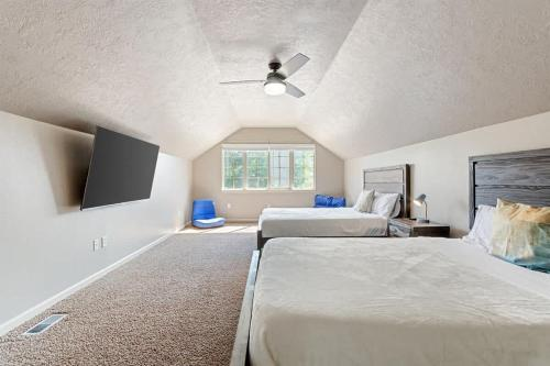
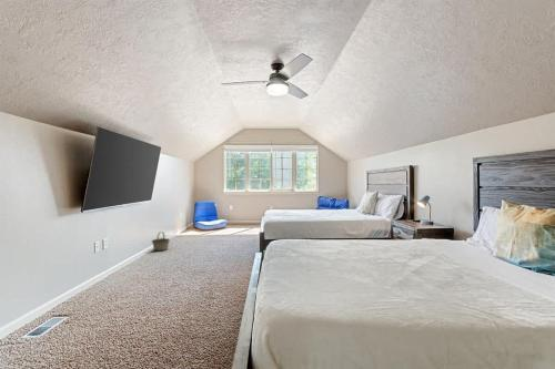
+ basket (160, 240)
